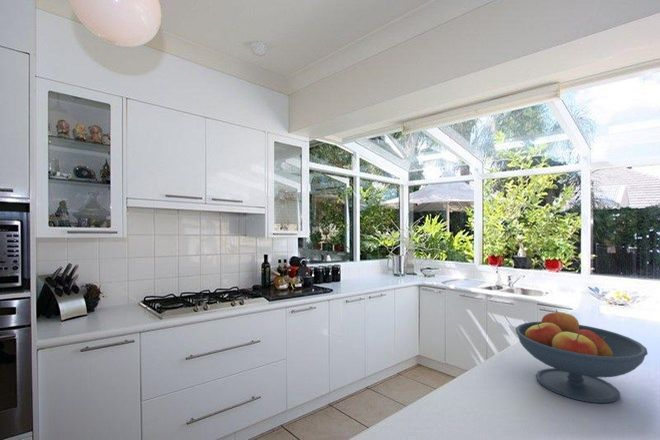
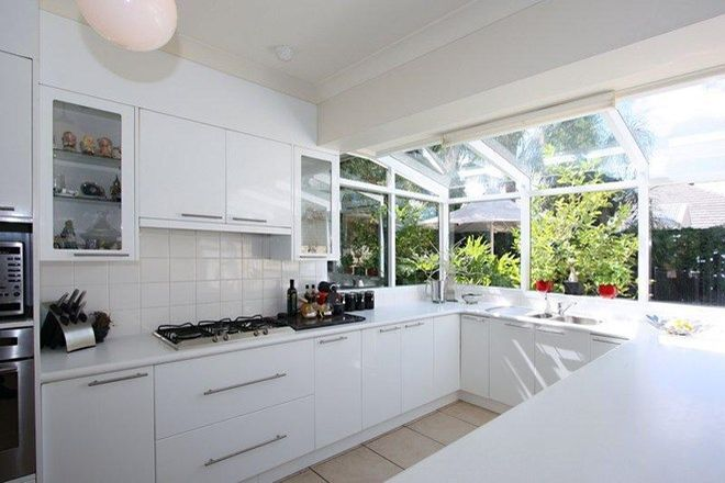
- fruit bowl (575, 352)
